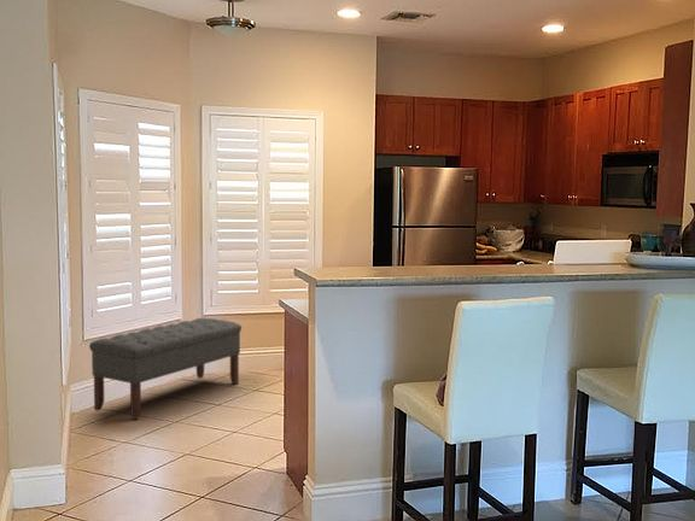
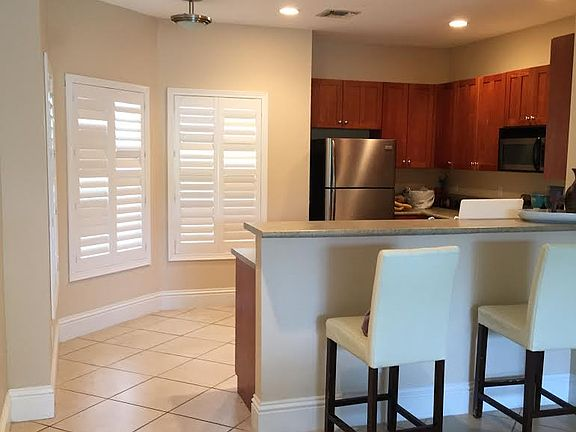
- bench (170, 362)
